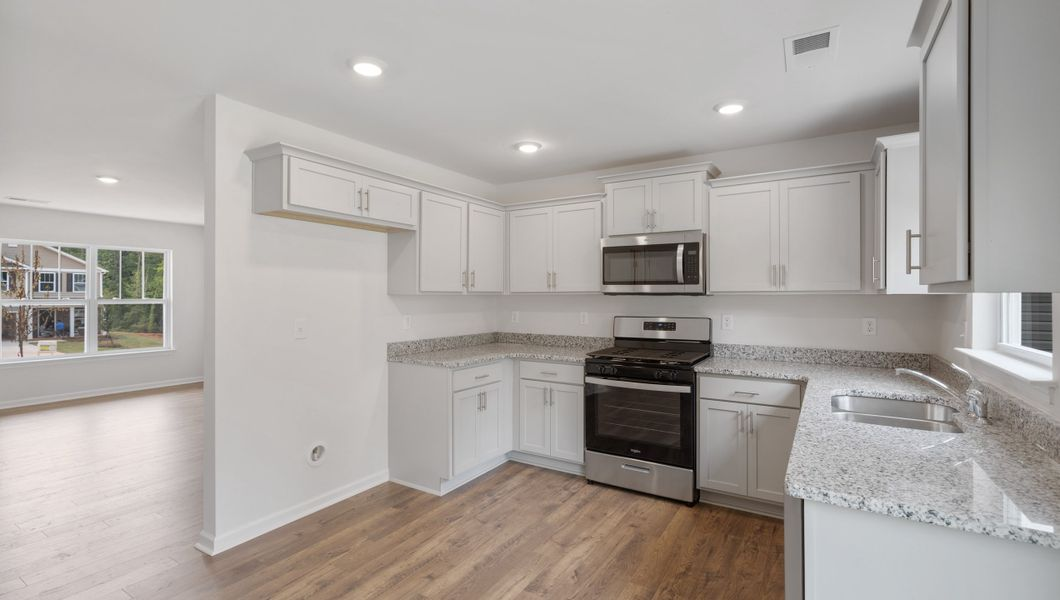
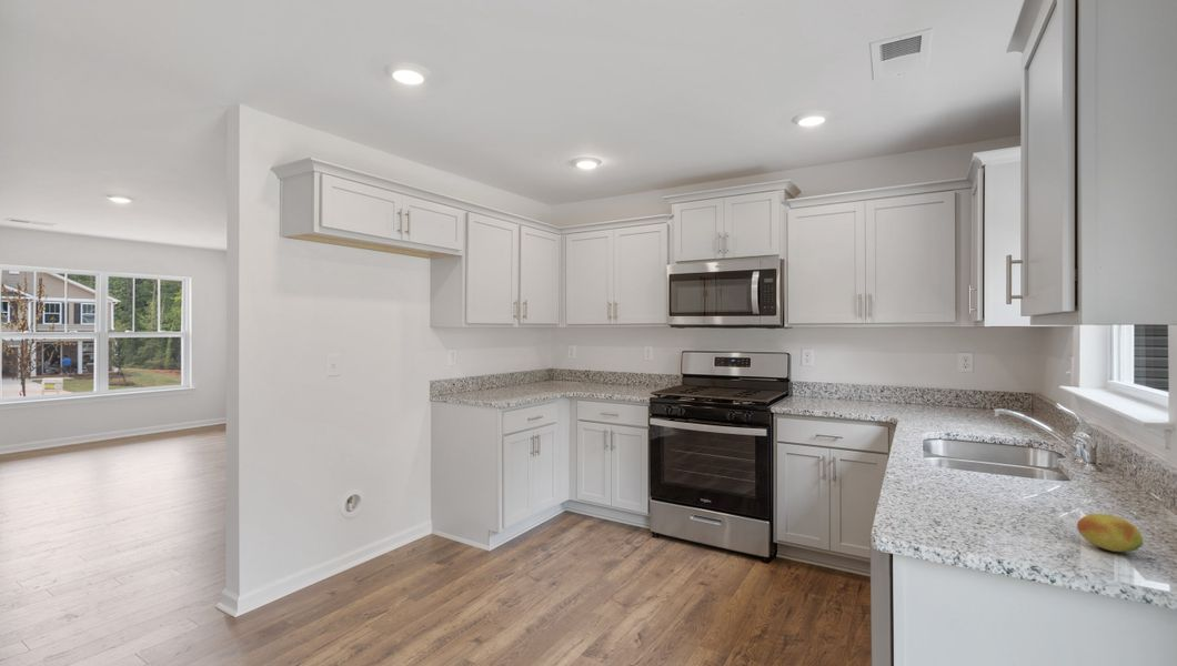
+ fruit (1108, 532)
